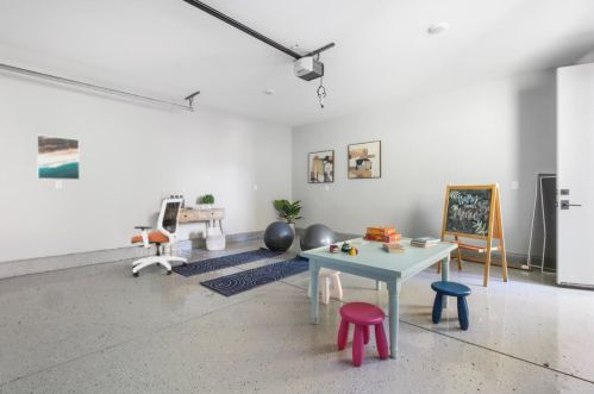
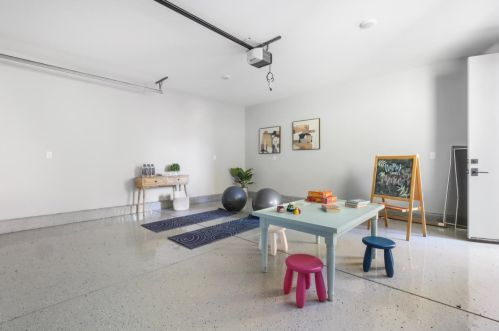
- office chair (156, 233)
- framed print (58, 158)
